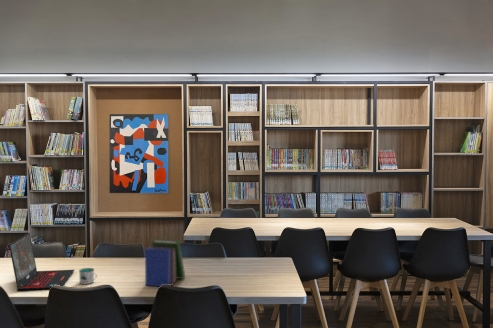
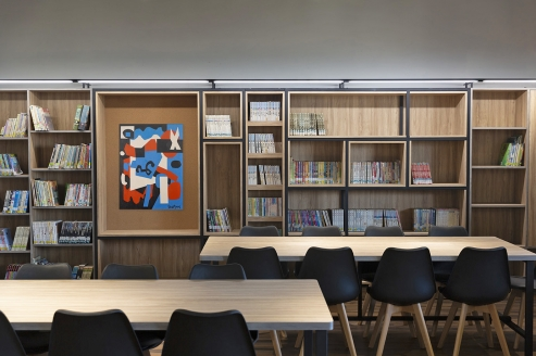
- mug (88, 276)
- book (166, 260)
- laptop (35, 263)
